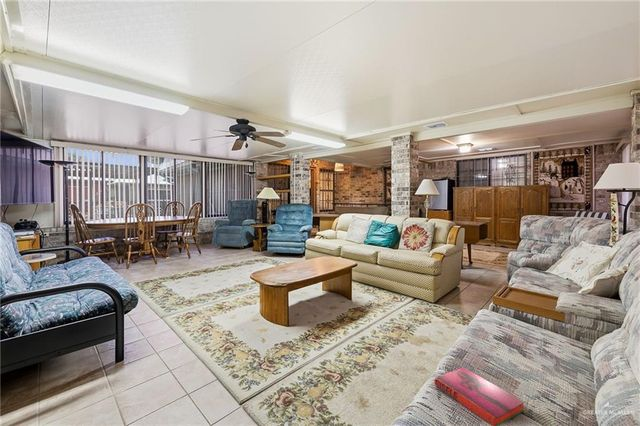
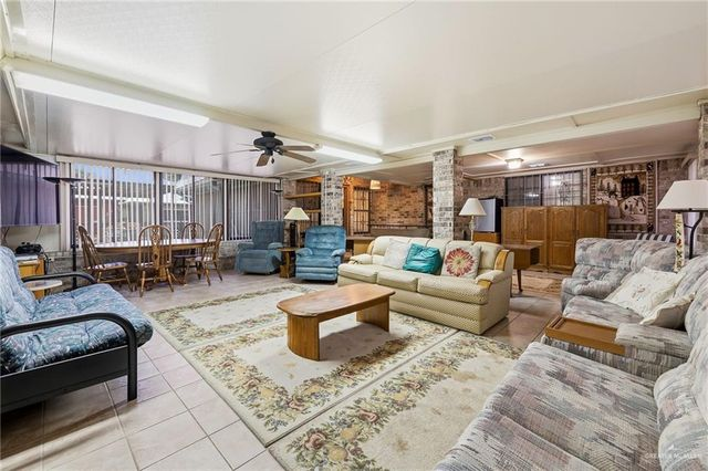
- hardback book (476, 393)
